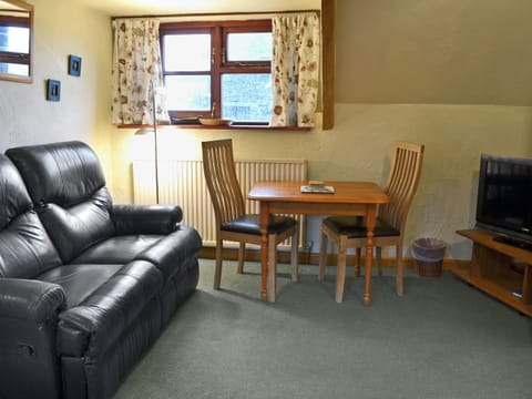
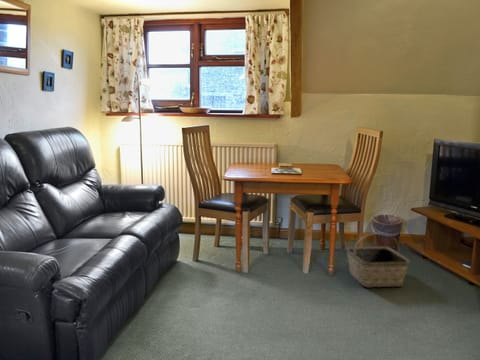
+ basket (376, 256)
